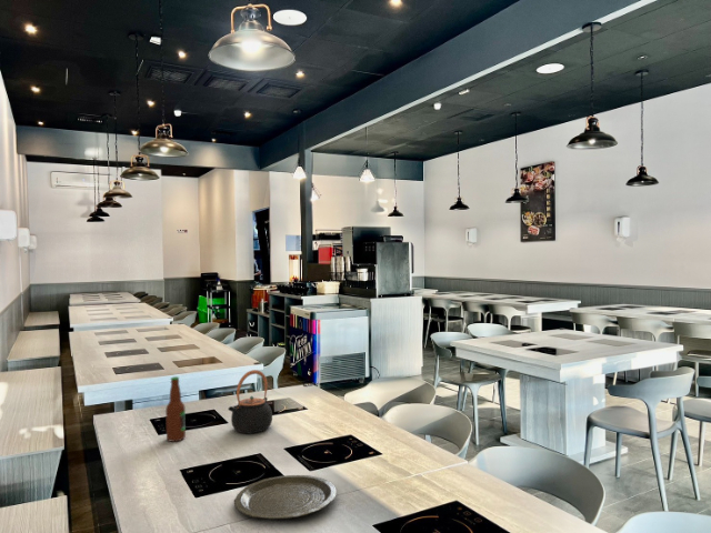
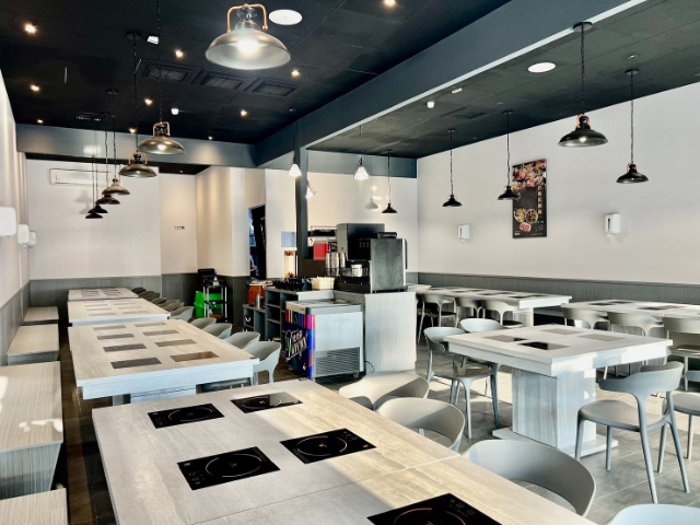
- plate (286, 496)
- bottle (174, 408)
- teapot (249, 400)
